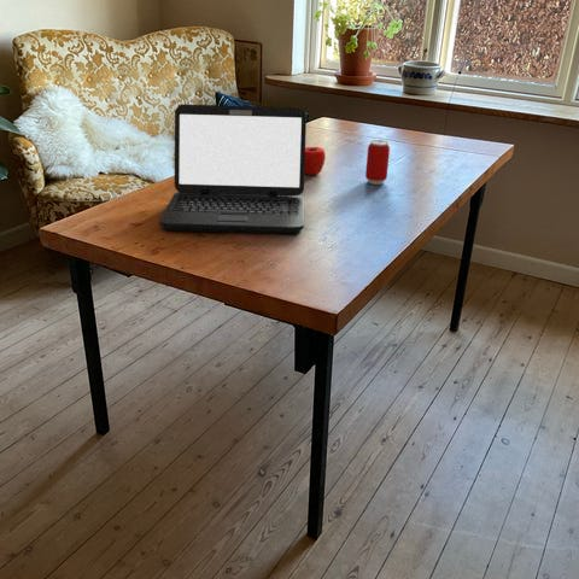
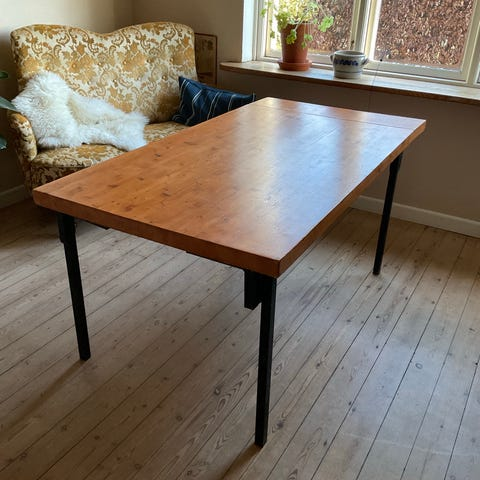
- laptop (235, 166)
- beverage can (376, 162)
- apple (310, 160)
